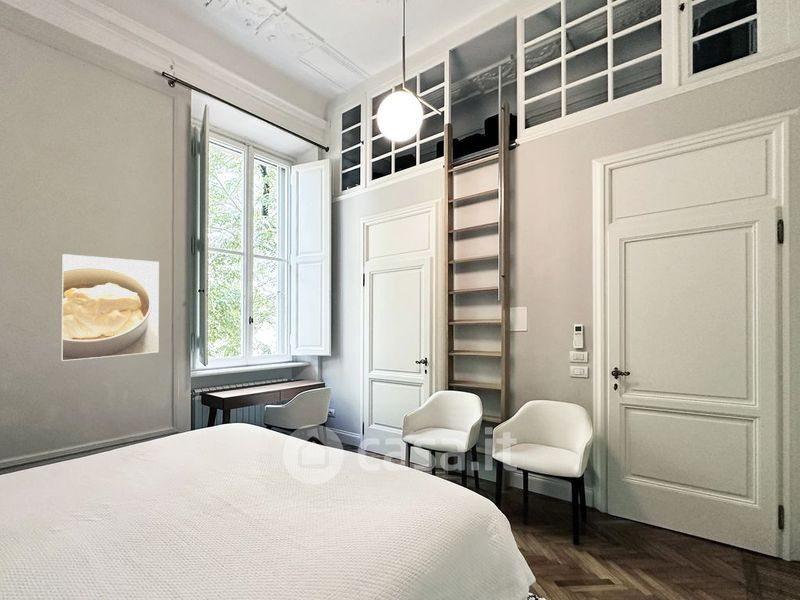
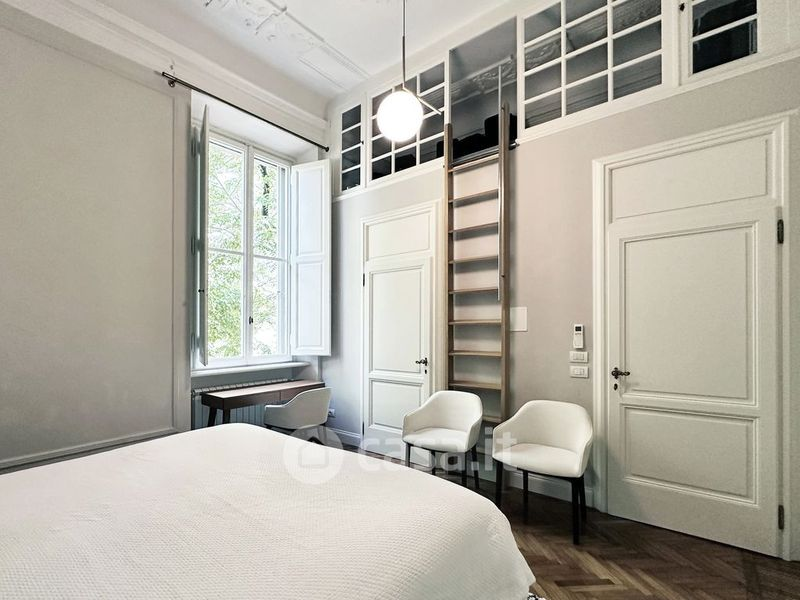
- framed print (113, 307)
